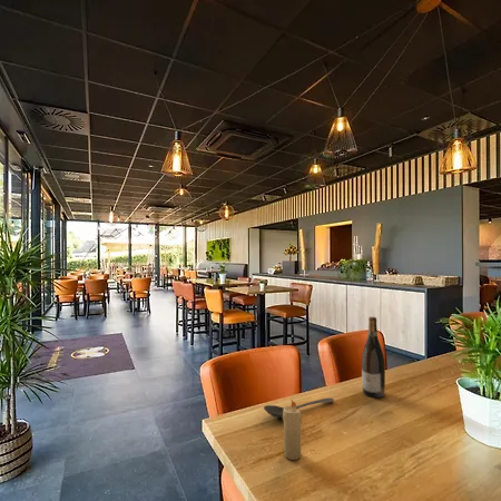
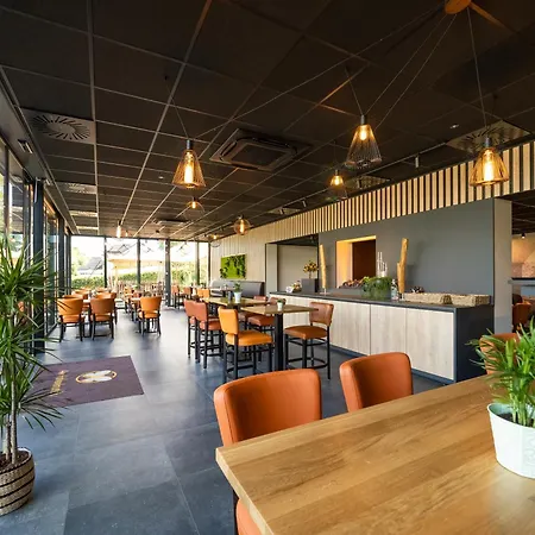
- stirrer (302, 404)
- candle (292, 426)
- wine bottle (373, 354)
